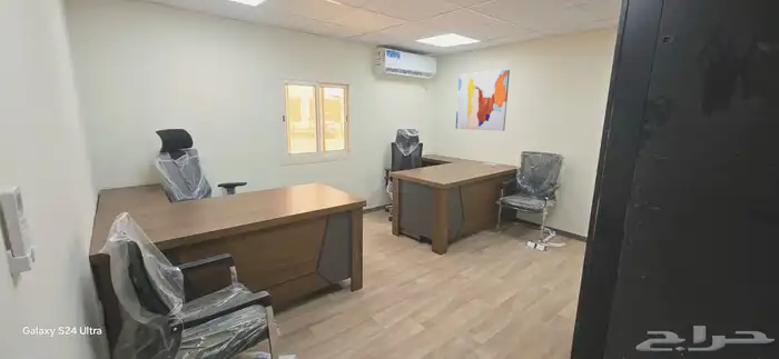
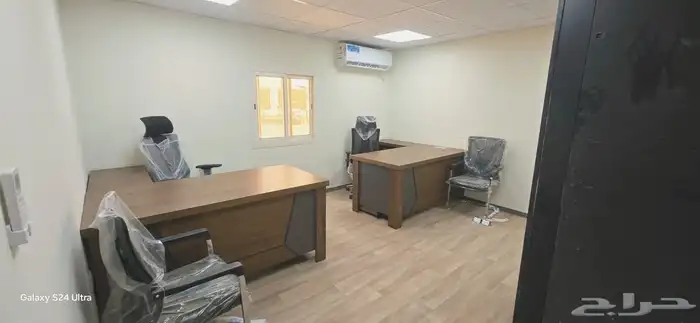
- wall art (481, 101)
